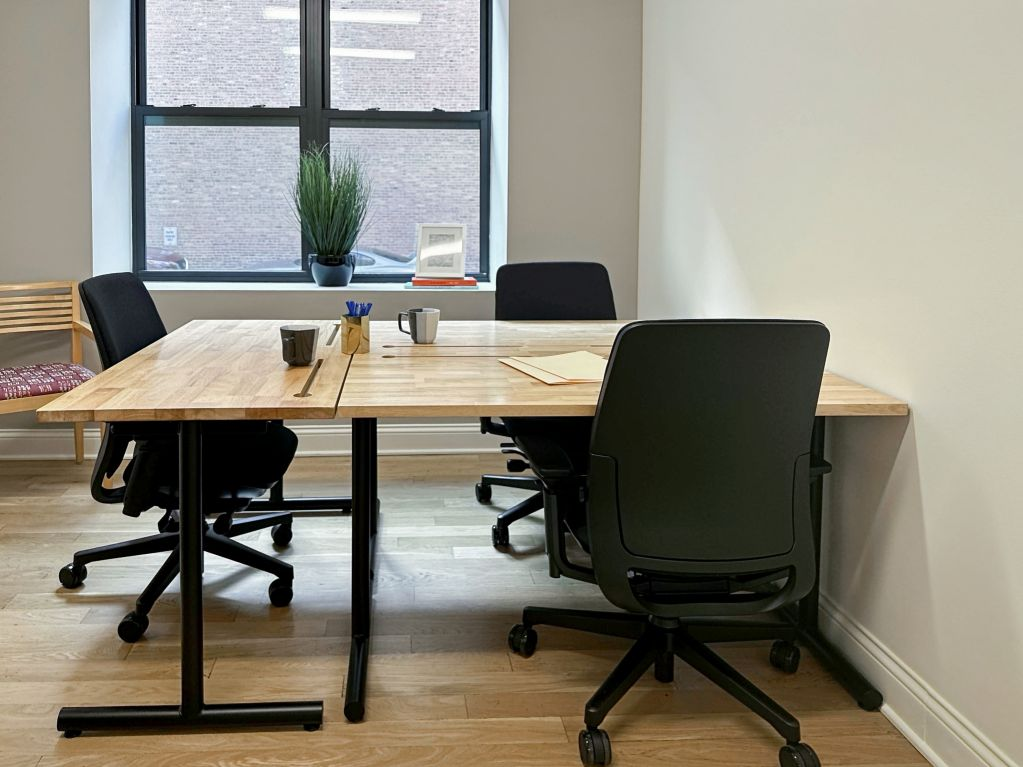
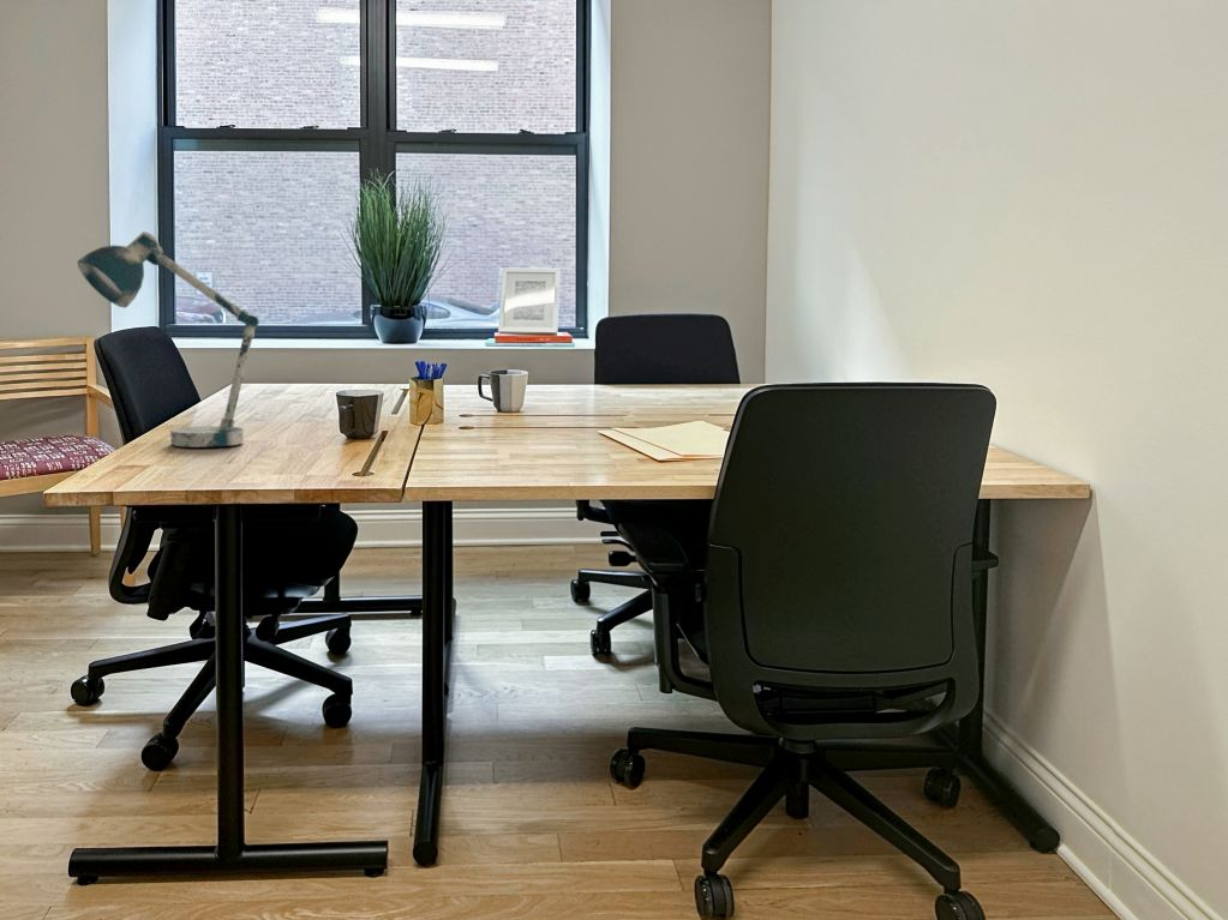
+ desk lamp (132, 300)
